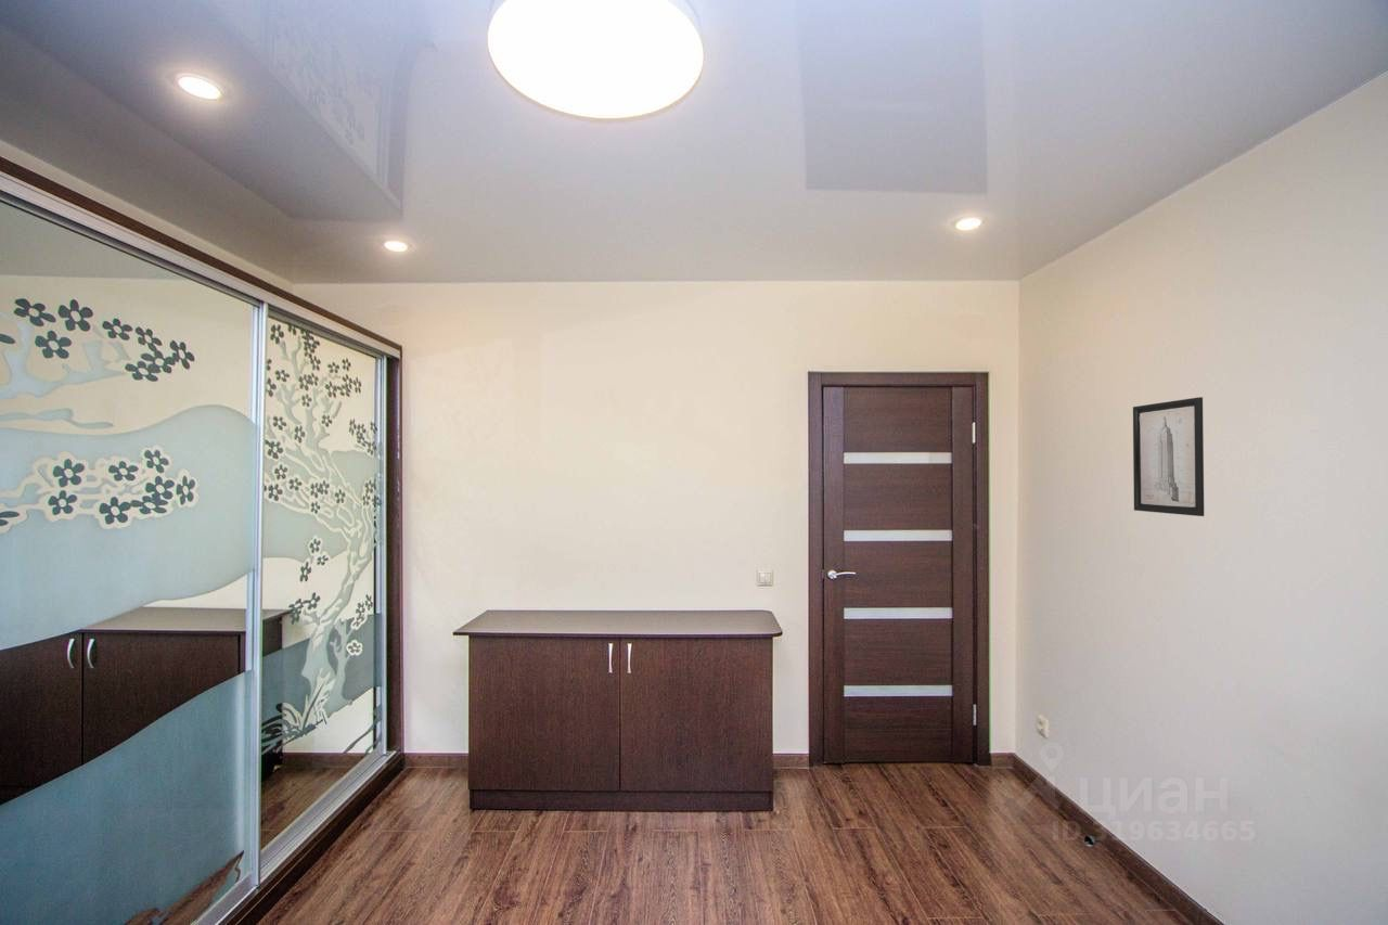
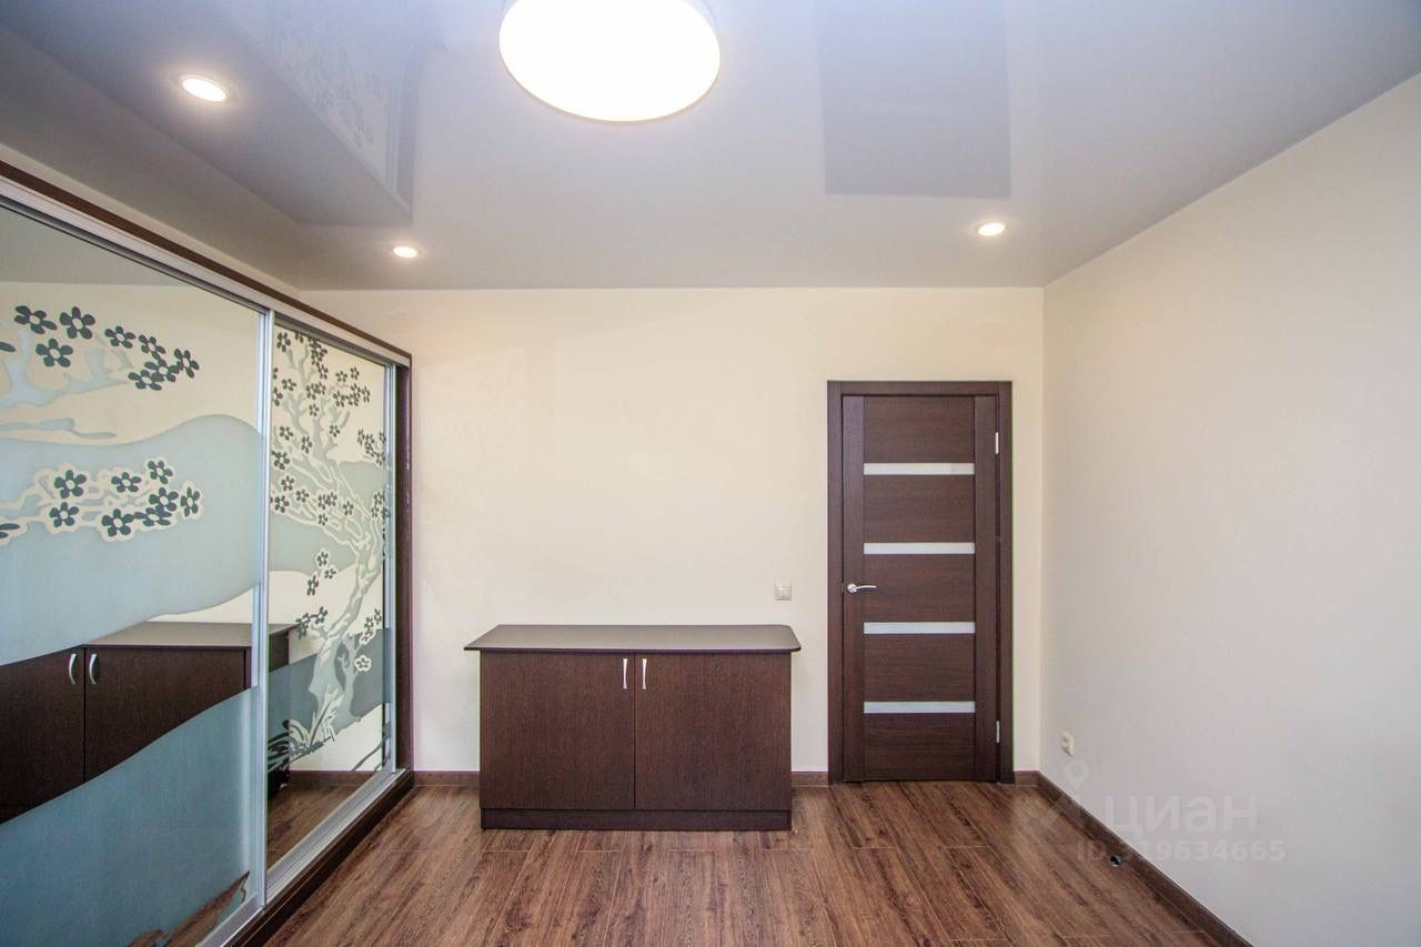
- wall art (1166, 458)
